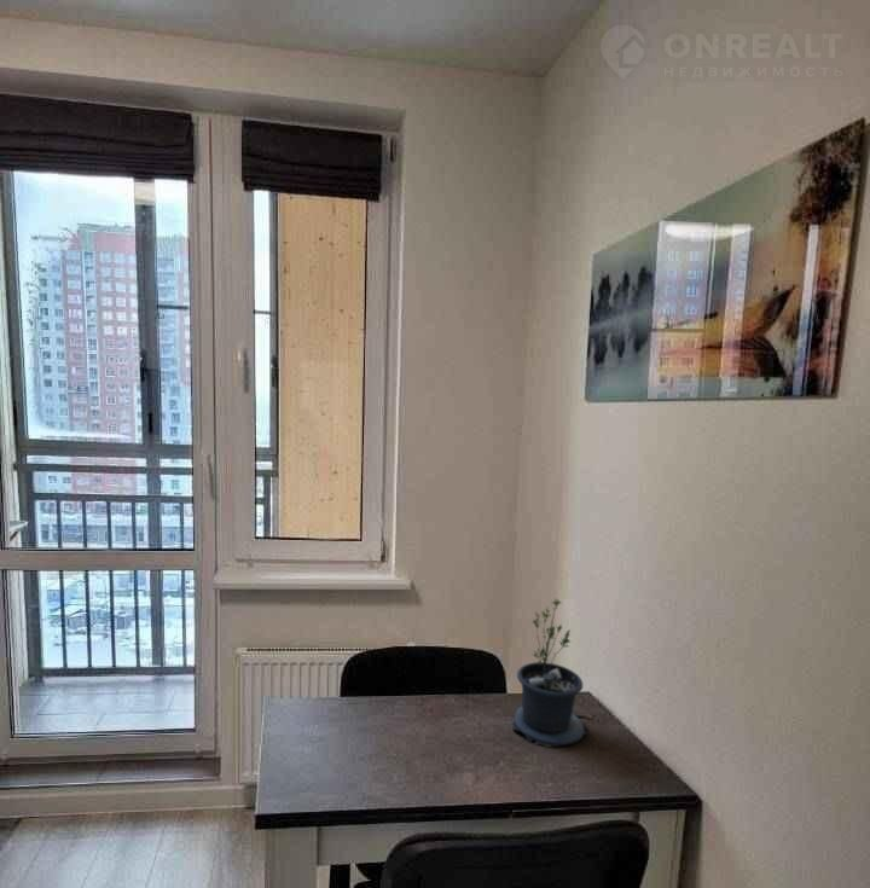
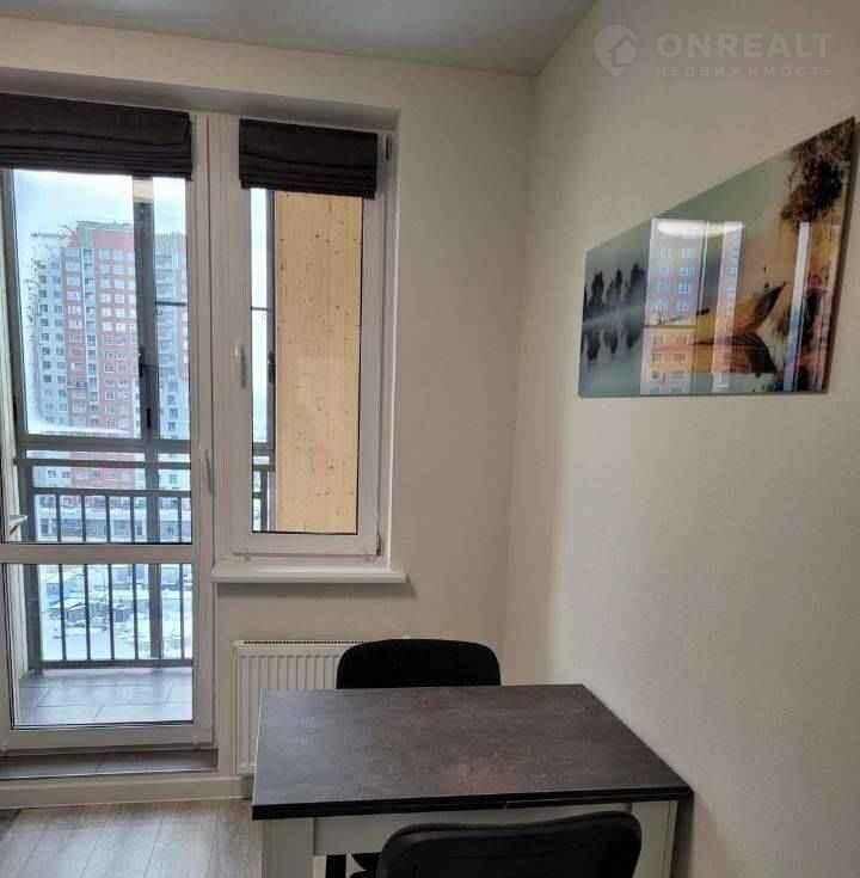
- potted plant (553, 666)
